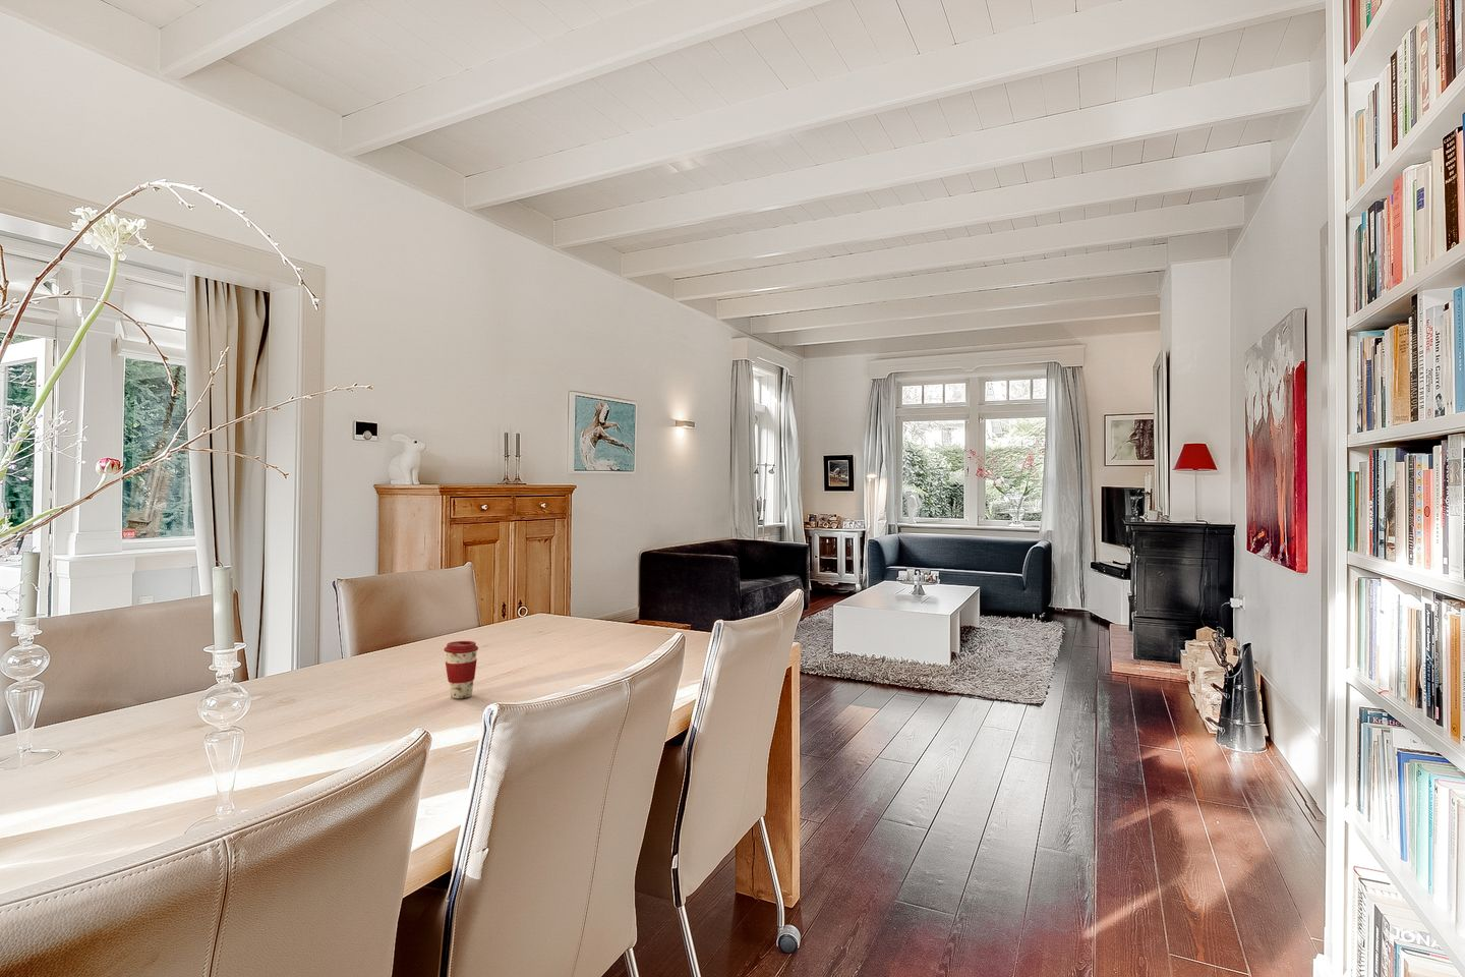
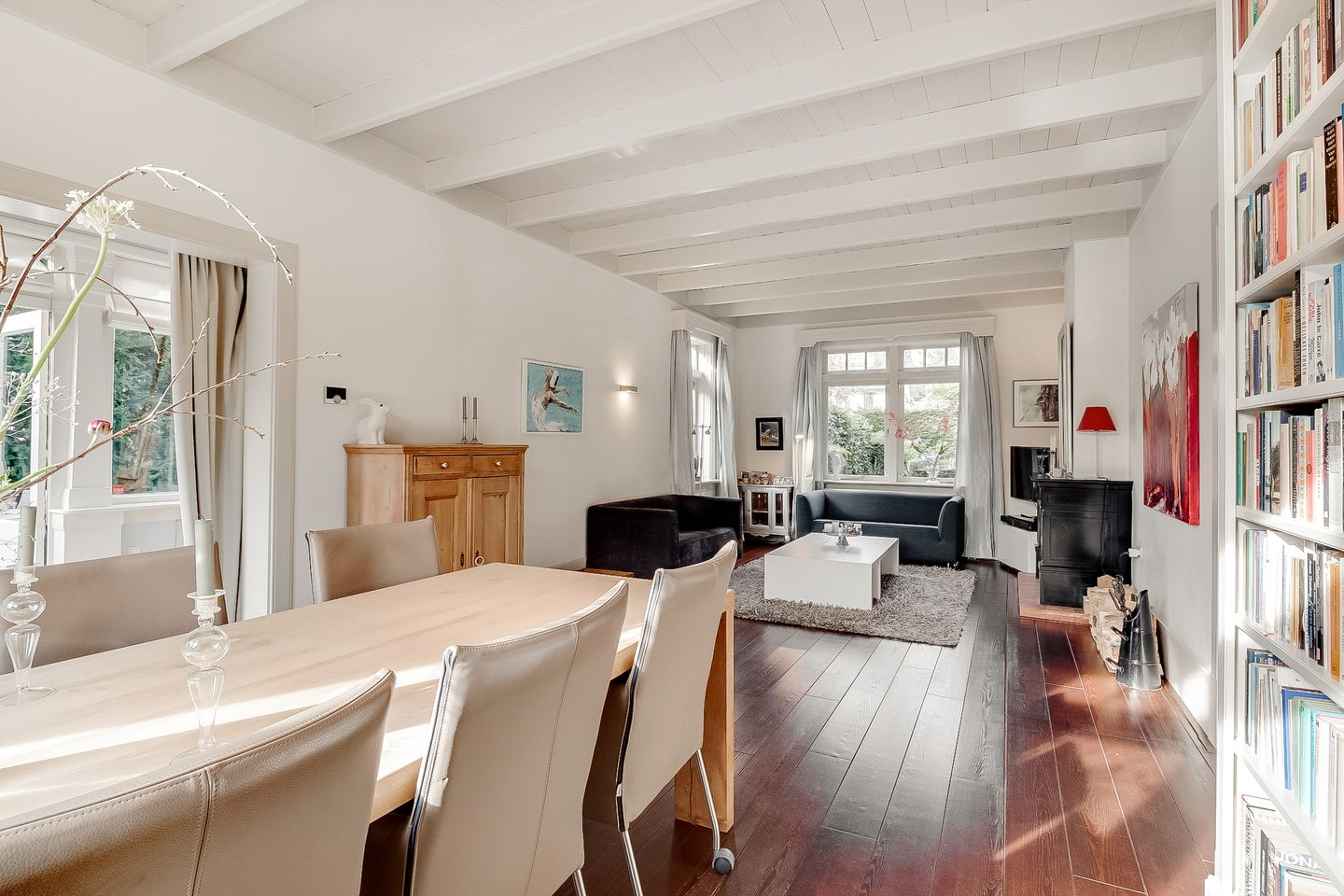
- coffee cup (461, 668)
